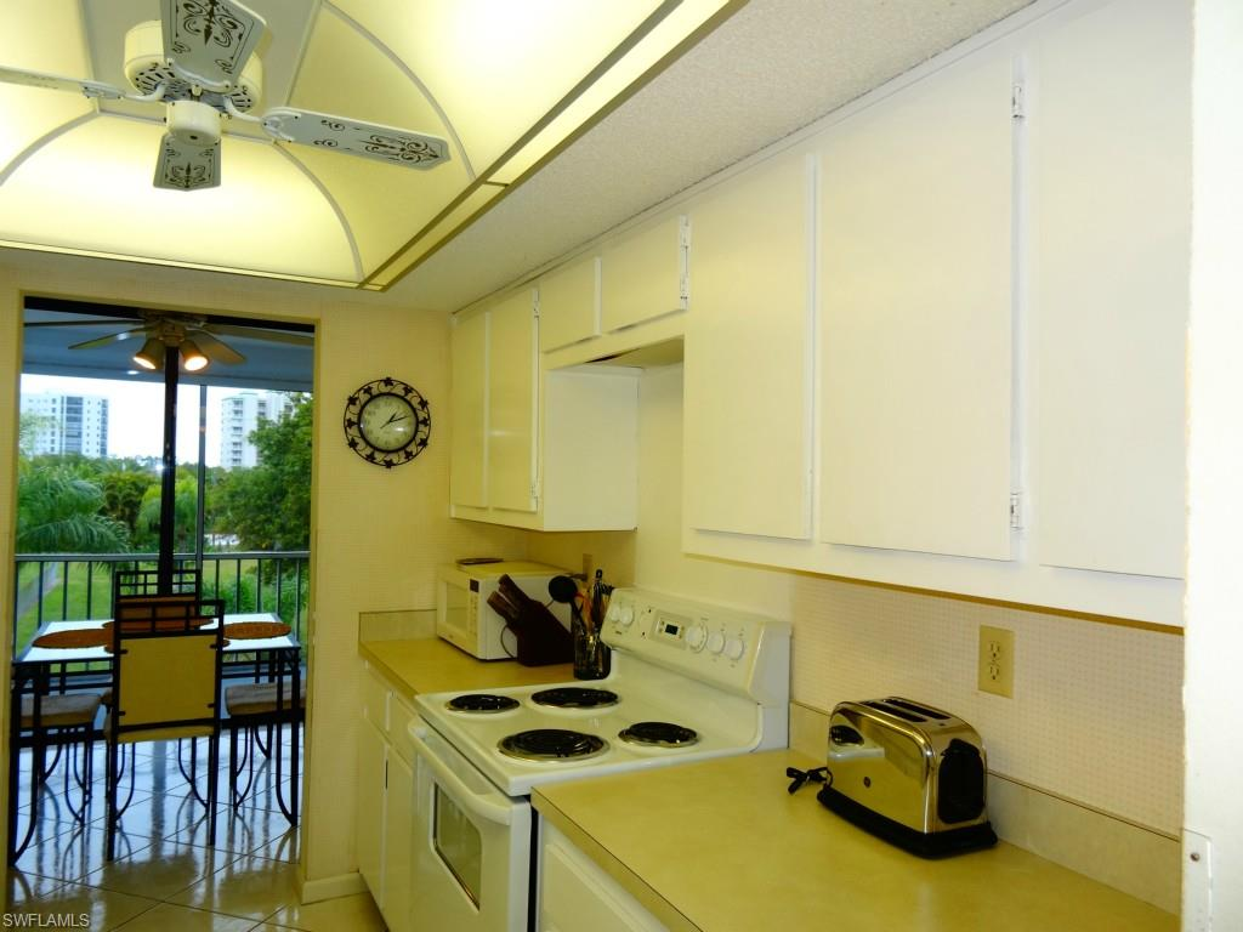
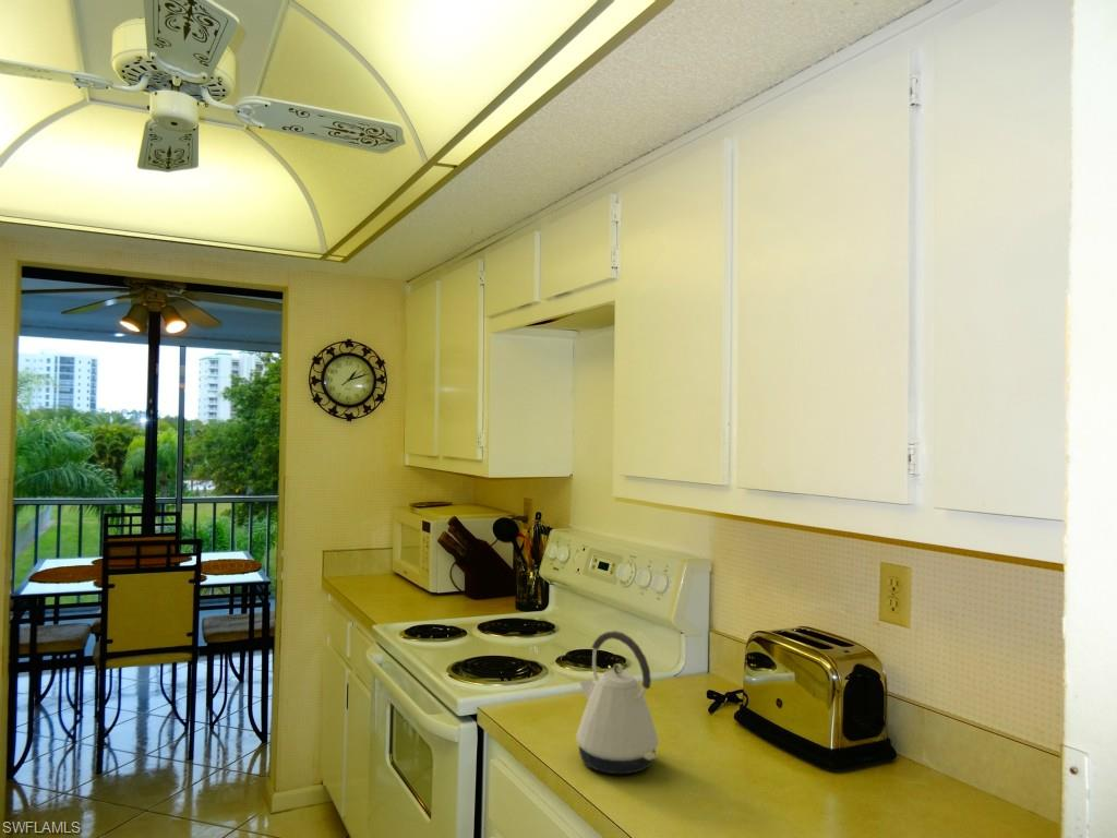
+ kettle (615, 695)
